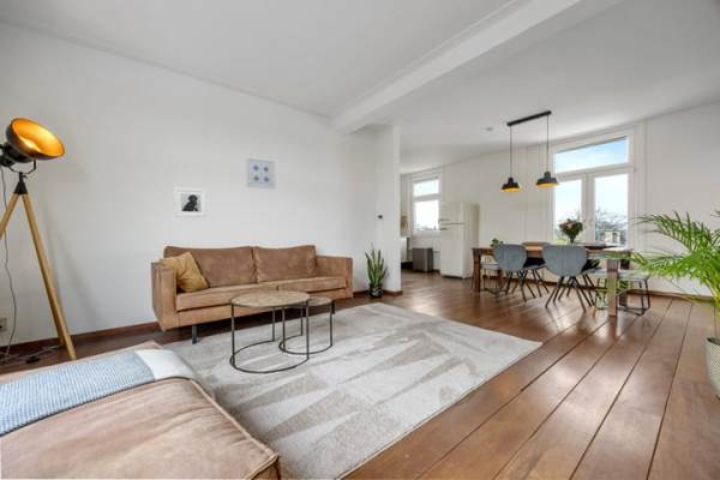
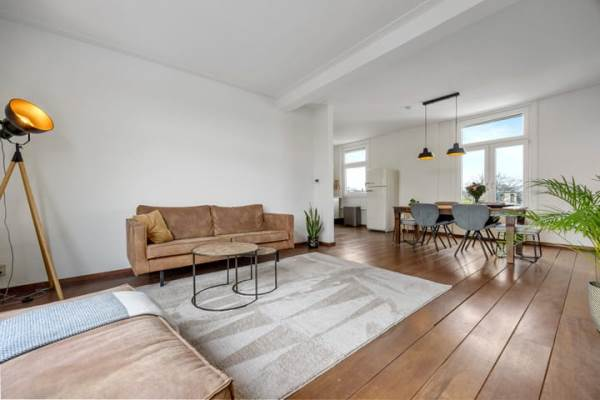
- wall art (260, 173)
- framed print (191, 203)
